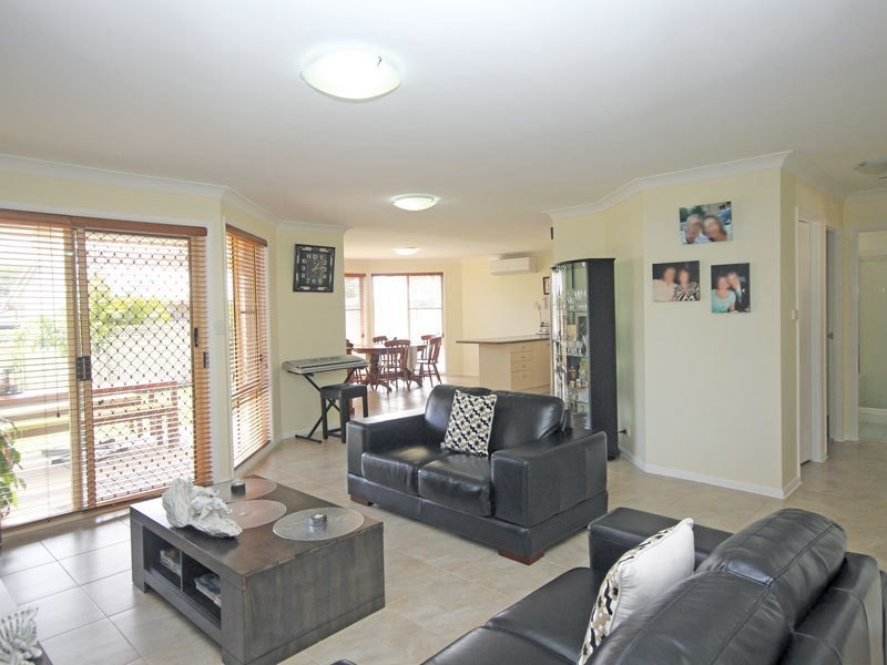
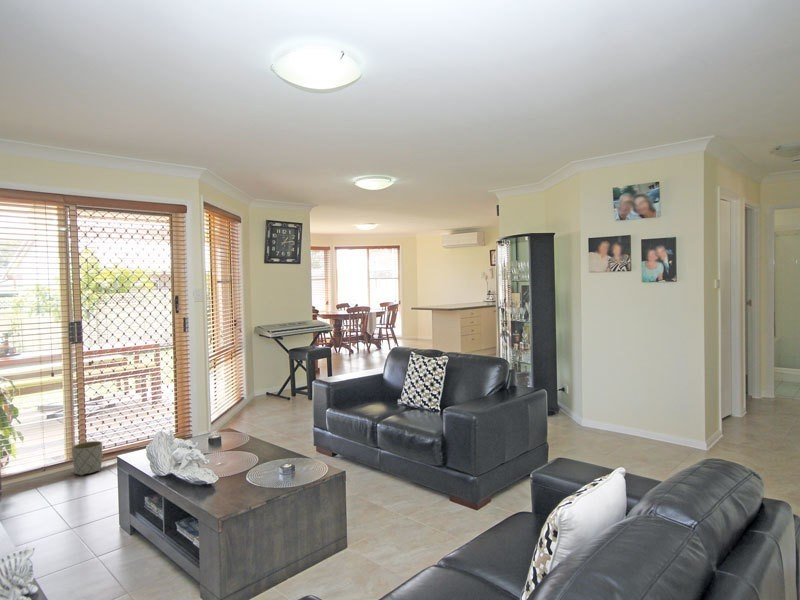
+ planter (87, 458)
